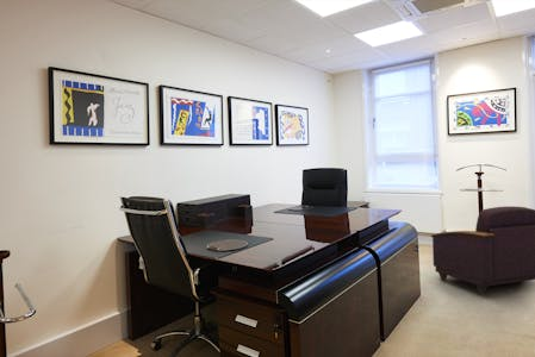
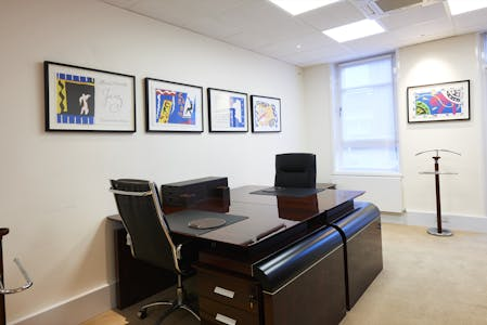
- armchair (489, 243)
